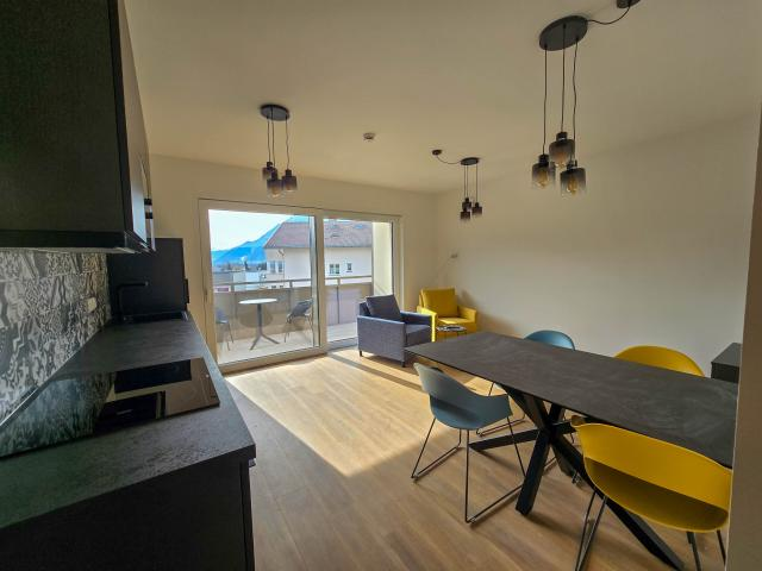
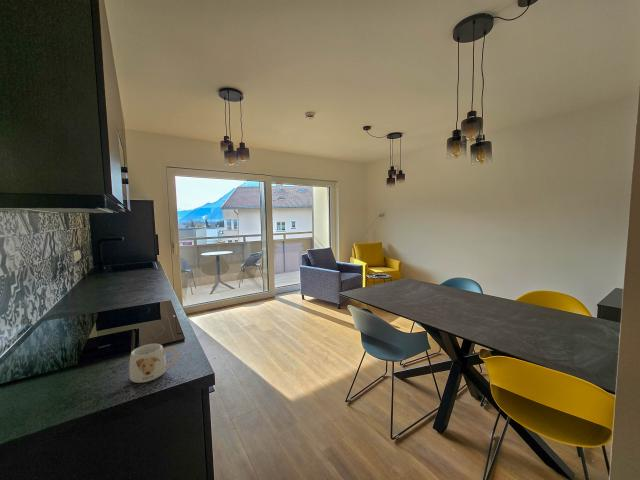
+ mug (154, 360)
